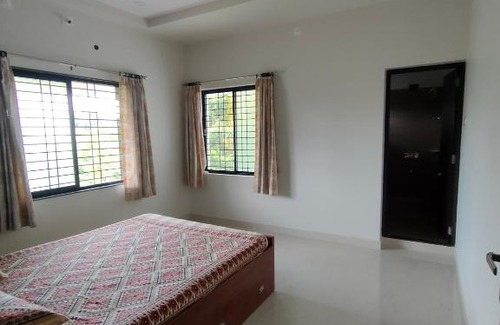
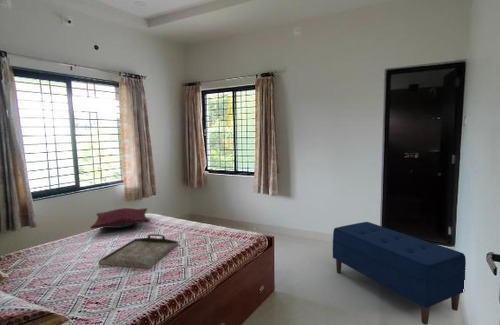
+ pillow (122, 217)
+ bench (390, 263)
+ serving tray (141, 248)
